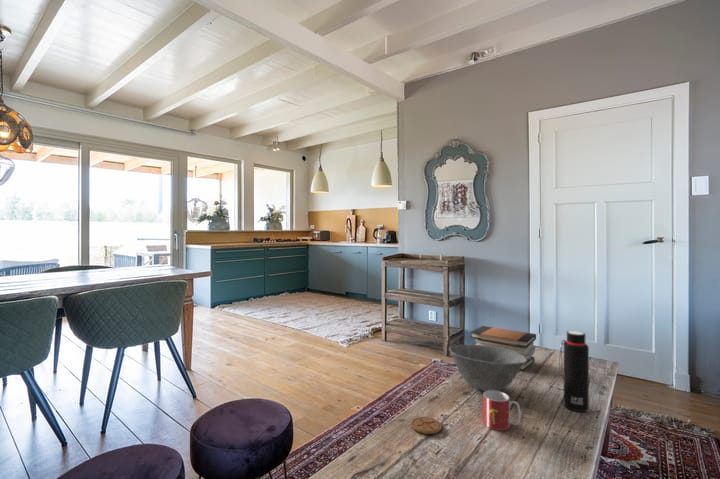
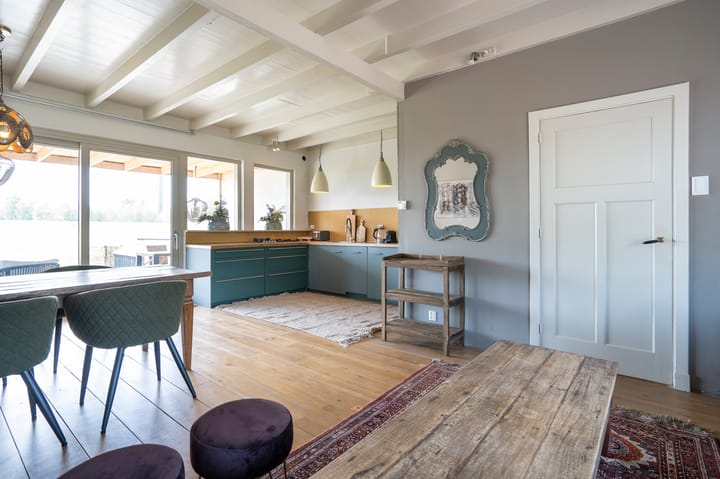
- coaster (426, 425)
- bowl (486, 368)
- book stack (503, 346)
- water bottle (573, 369)
- mug (501, 410)
